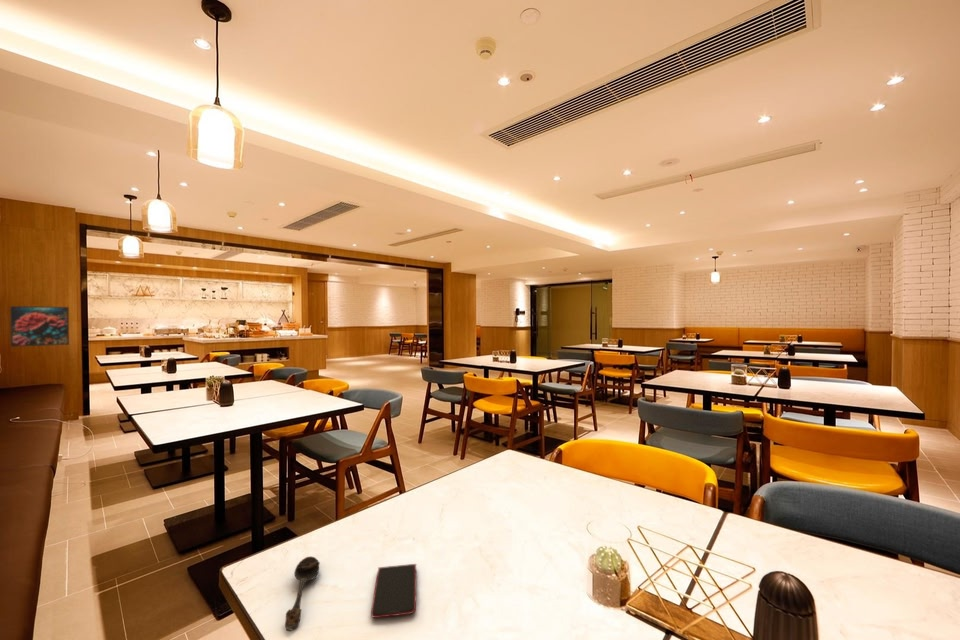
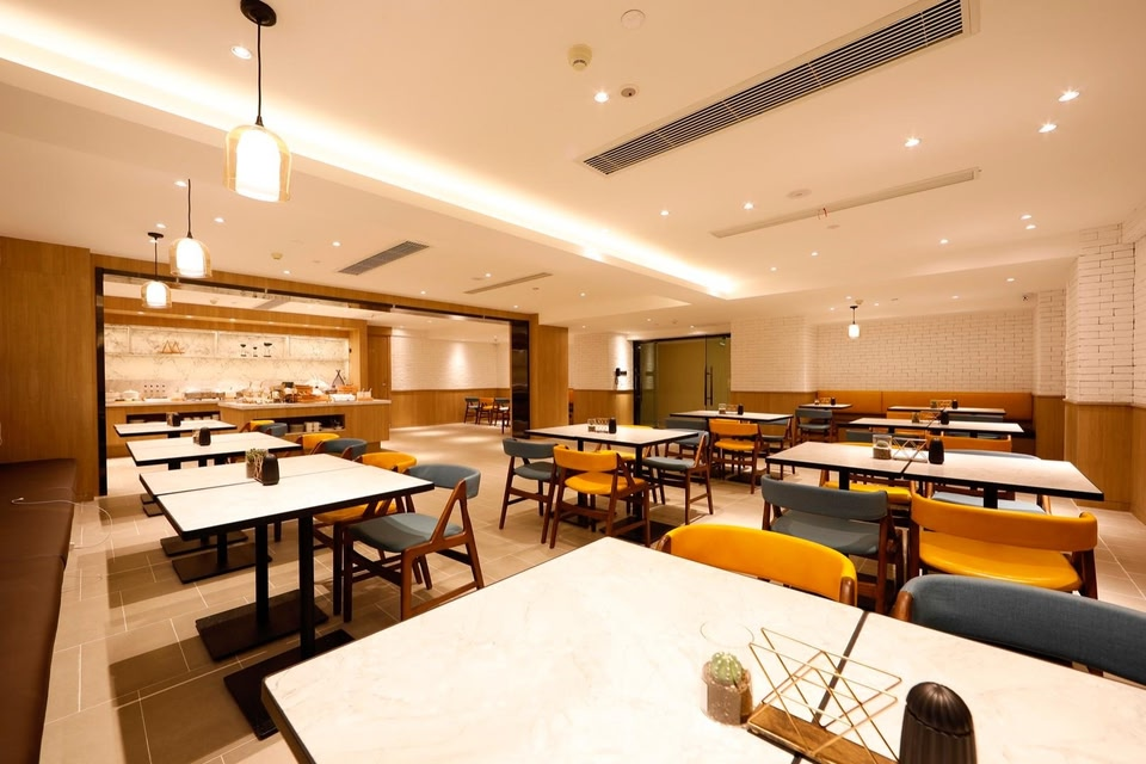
- smartphone (395, 588)
- spoon (300, 588)
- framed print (40, 326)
